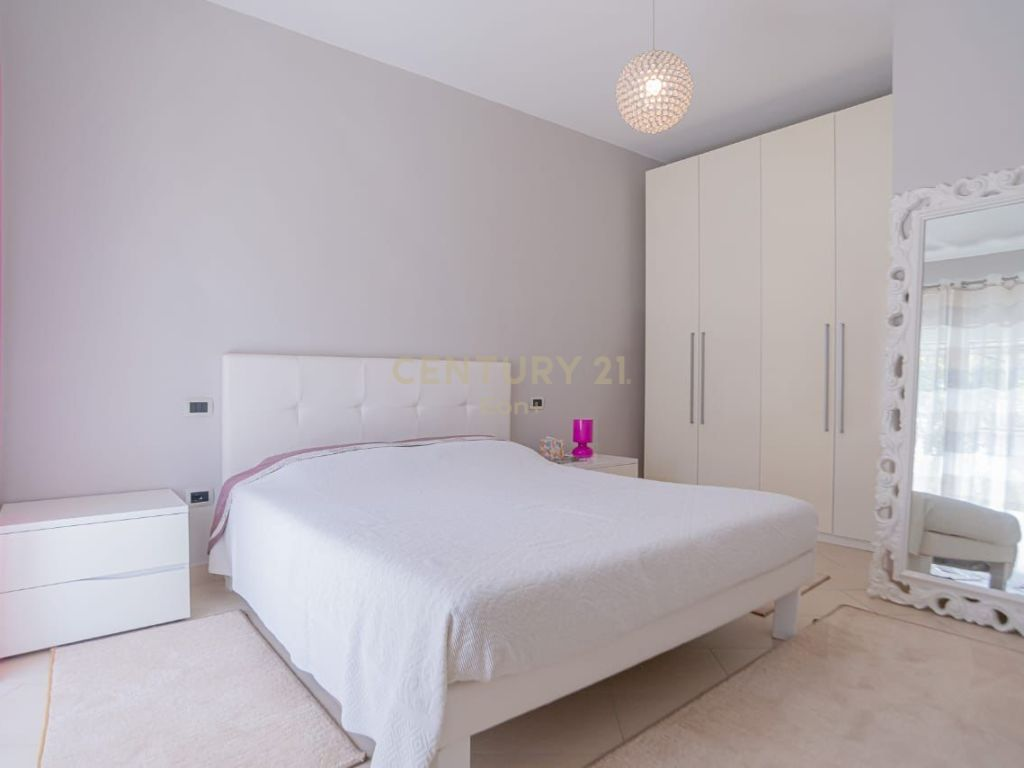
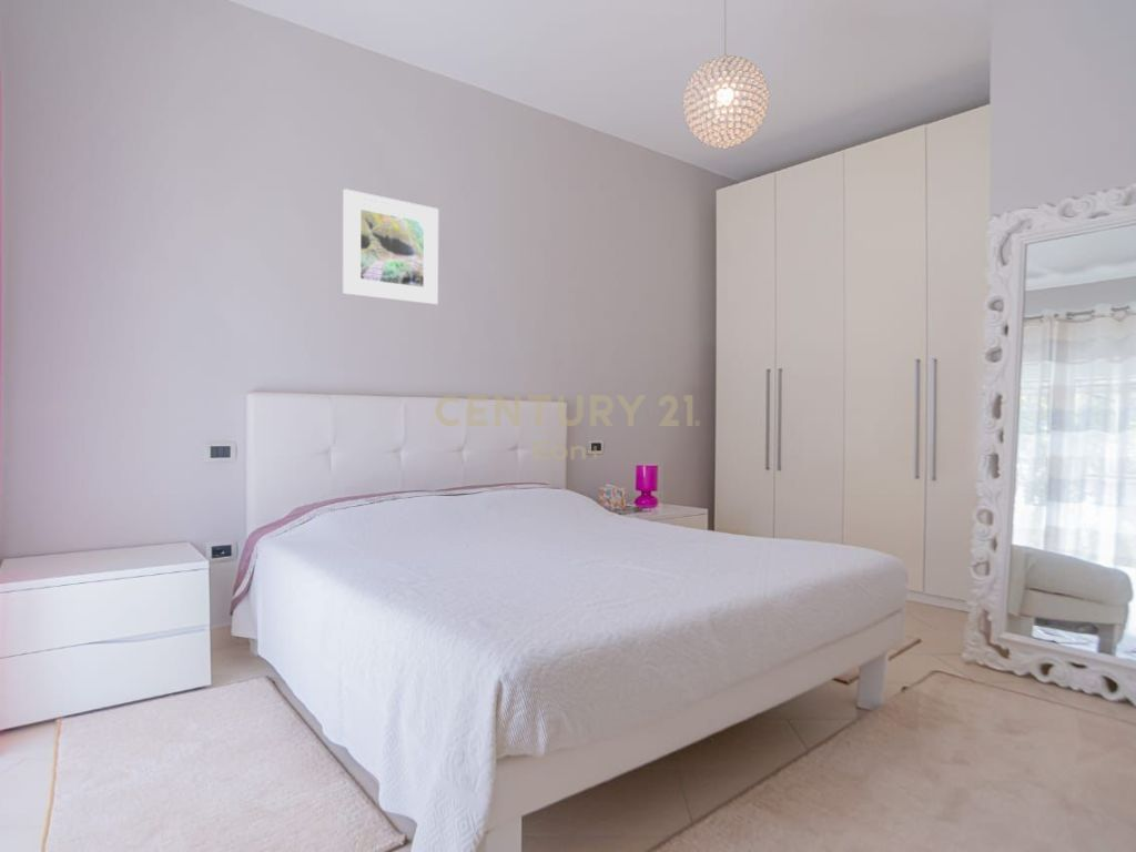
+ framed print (392, 250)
